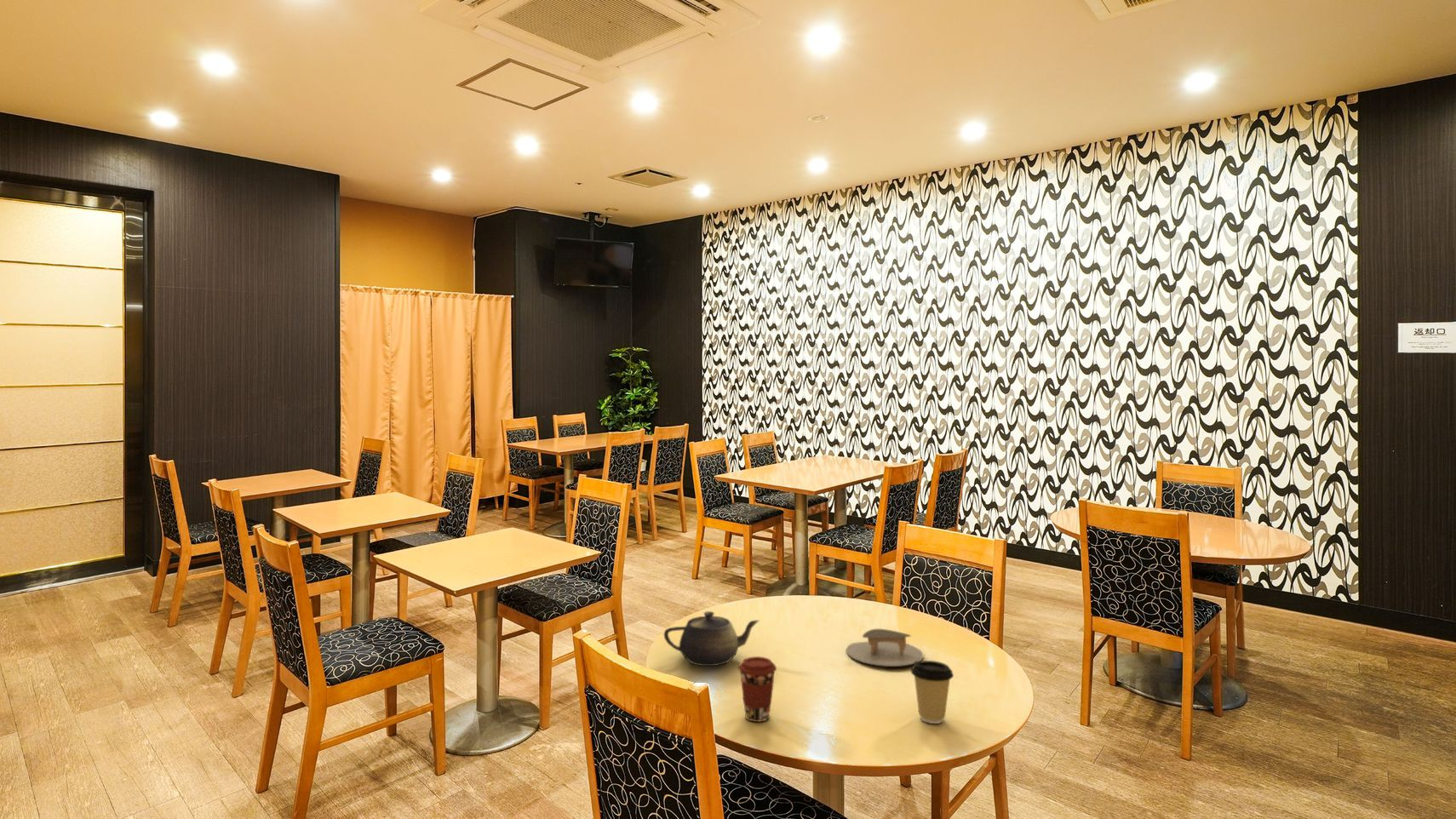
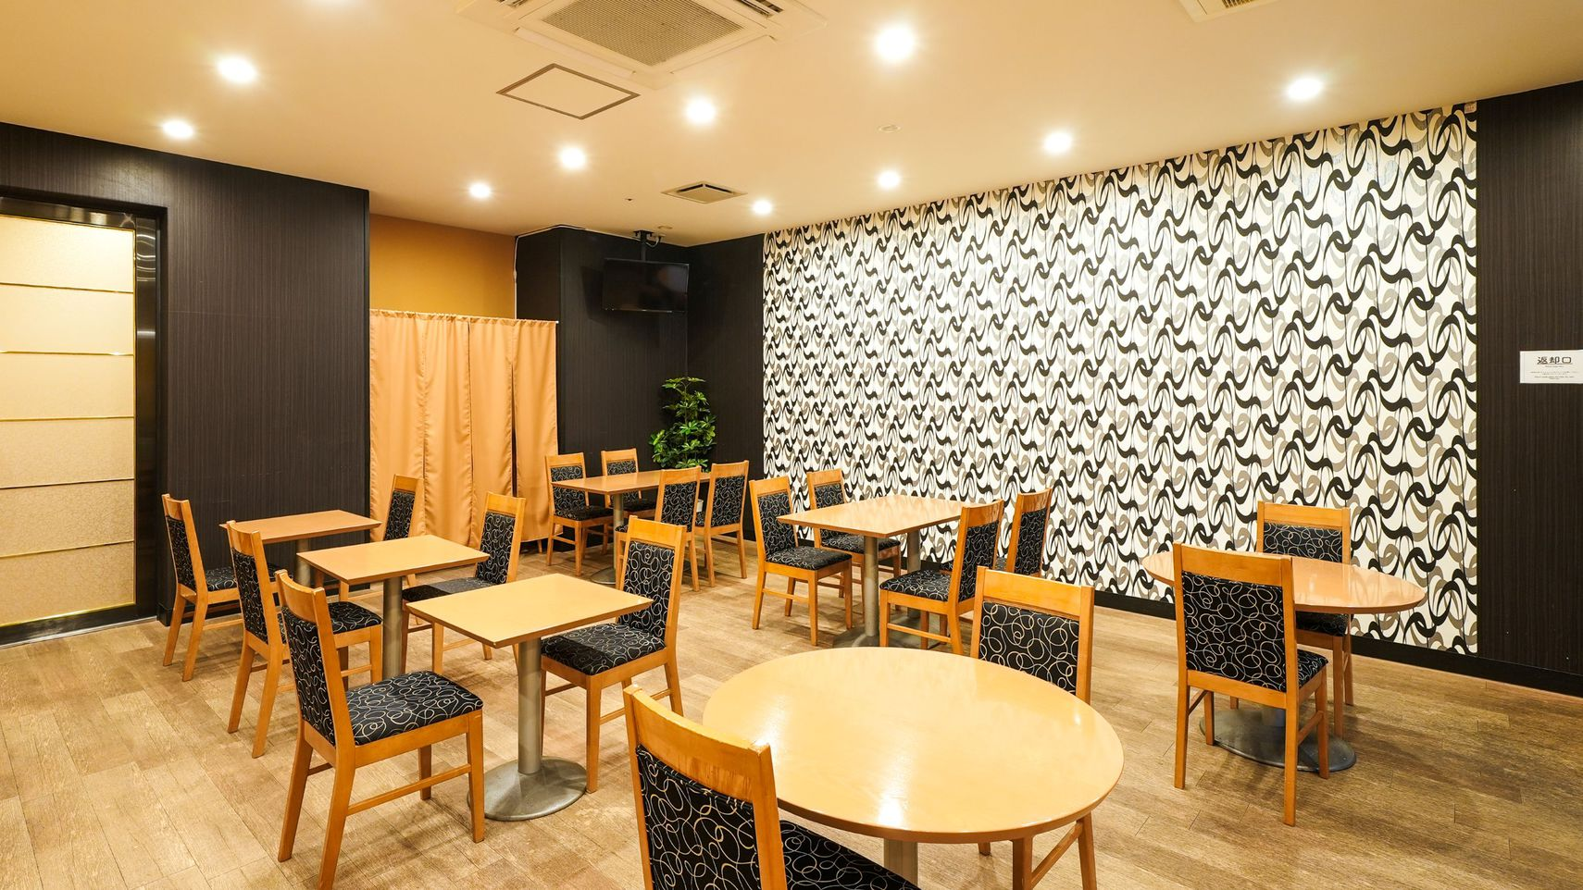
- teapot (712, 635)
- napkin holder (884, 643)
- coffee cup (757, 689)
- coffee cup (931, 691)
